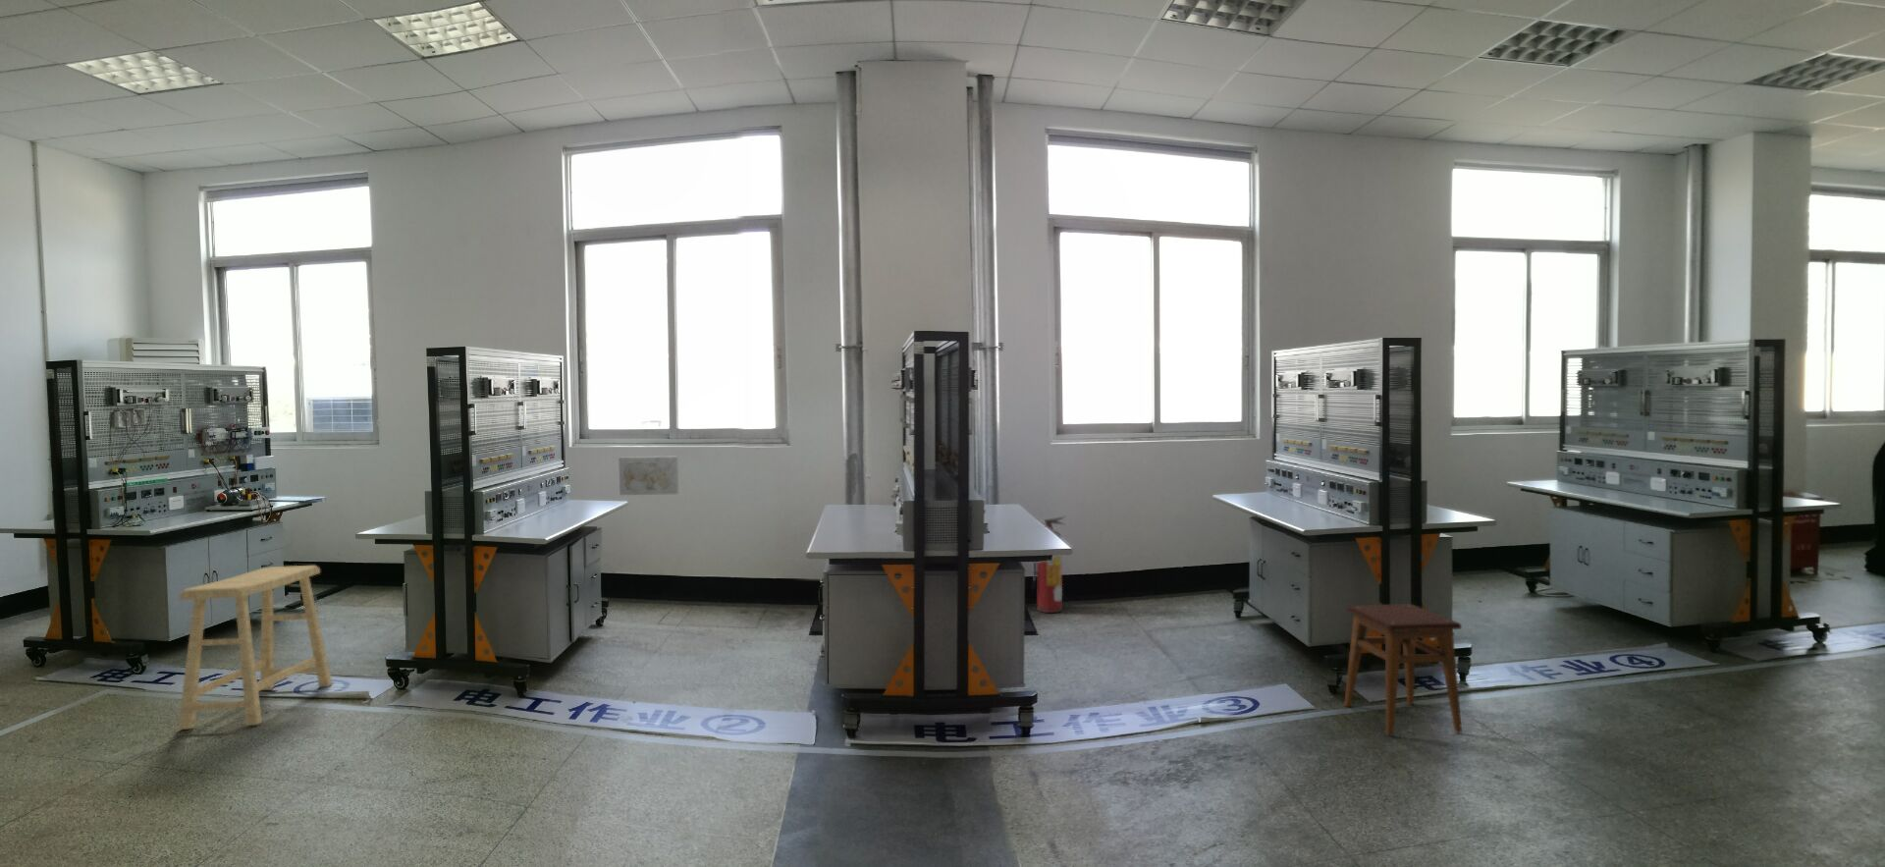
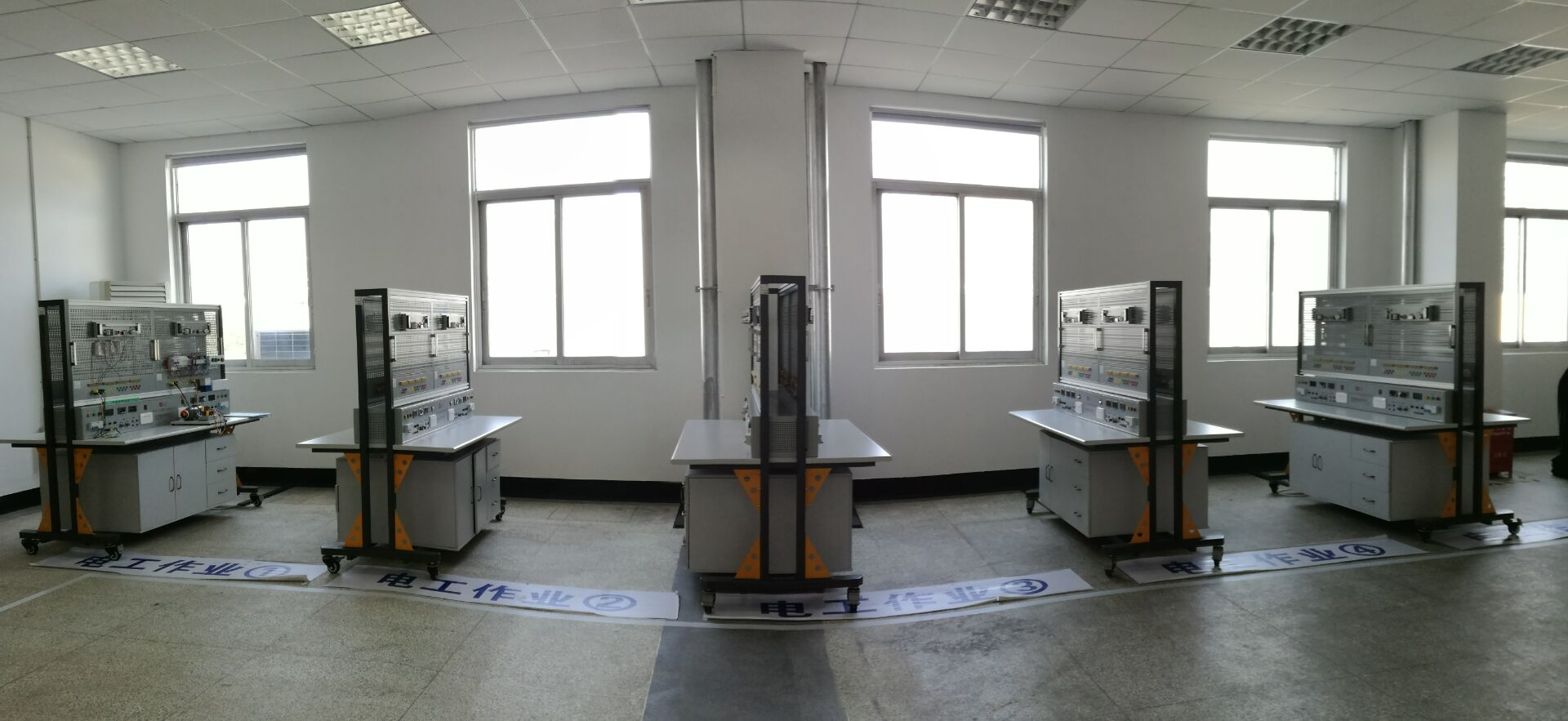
- stool (1398, 666)
- fire extinguisher (1048, 563)
- stool (261, 641)
- wall art (648, 475)
